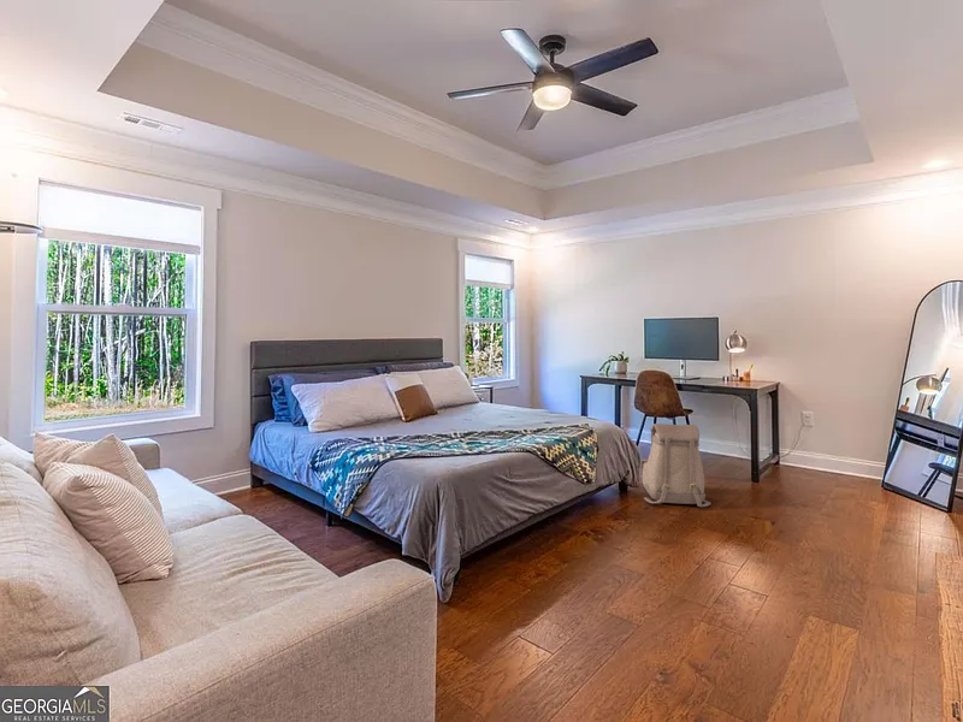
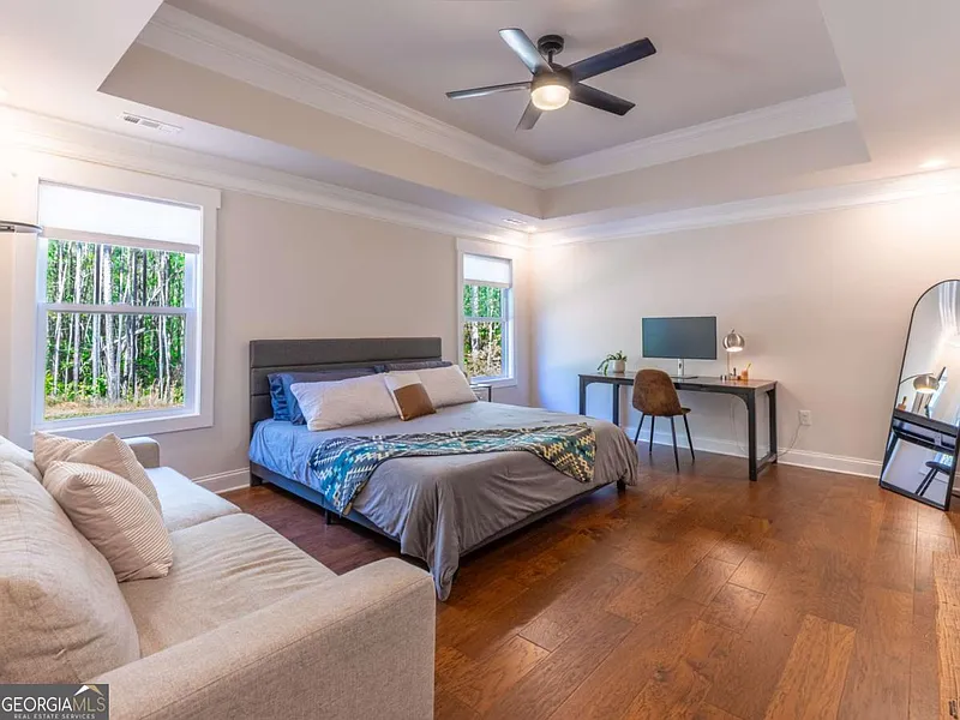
- backpack (674, 461)
